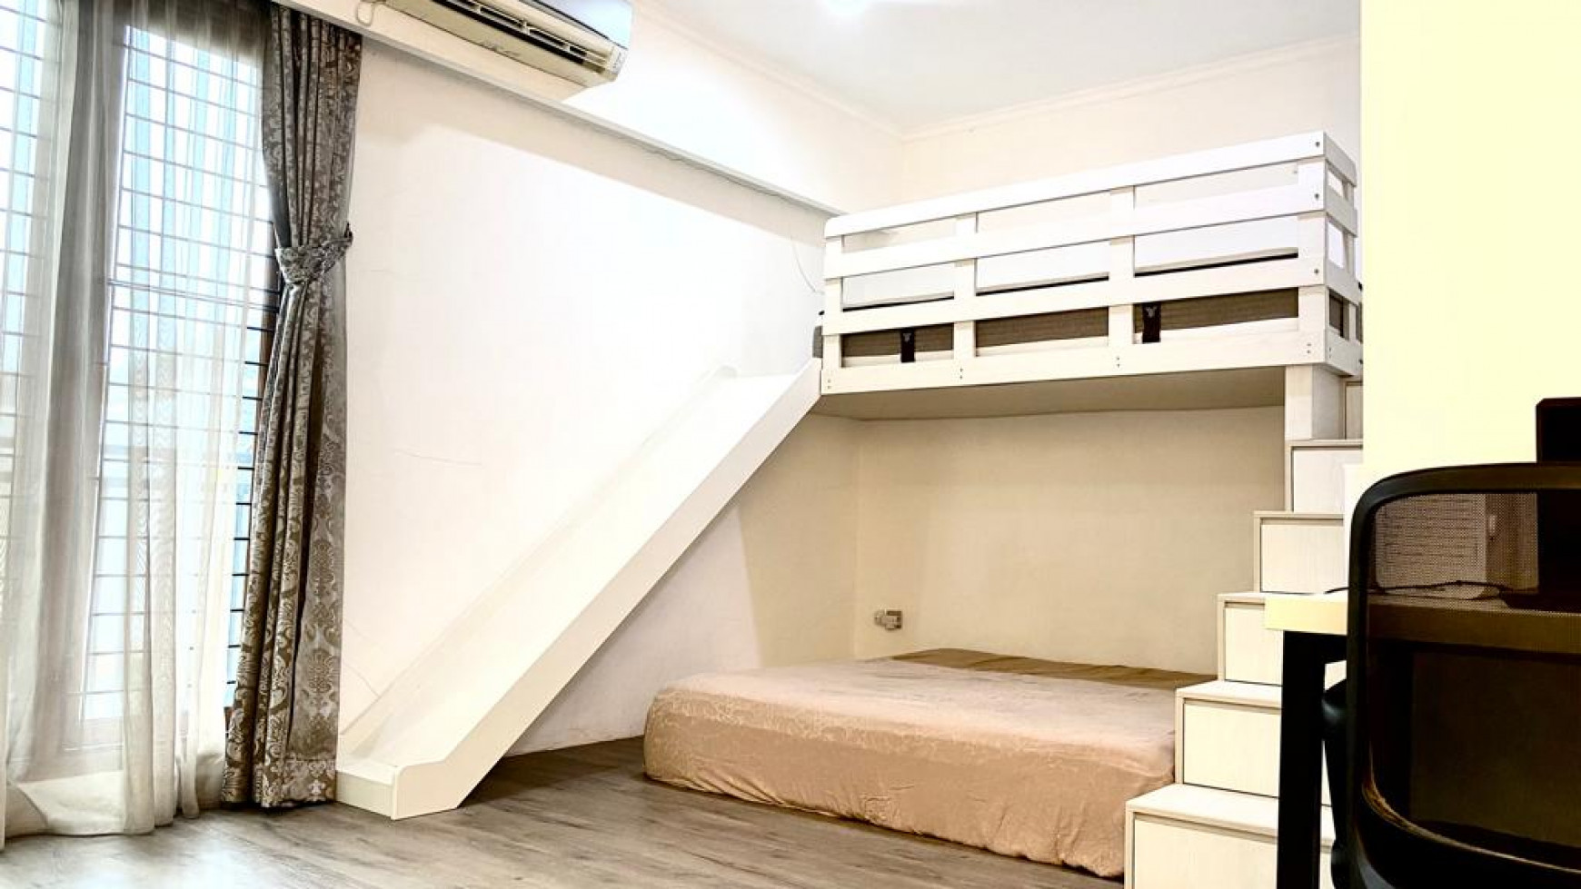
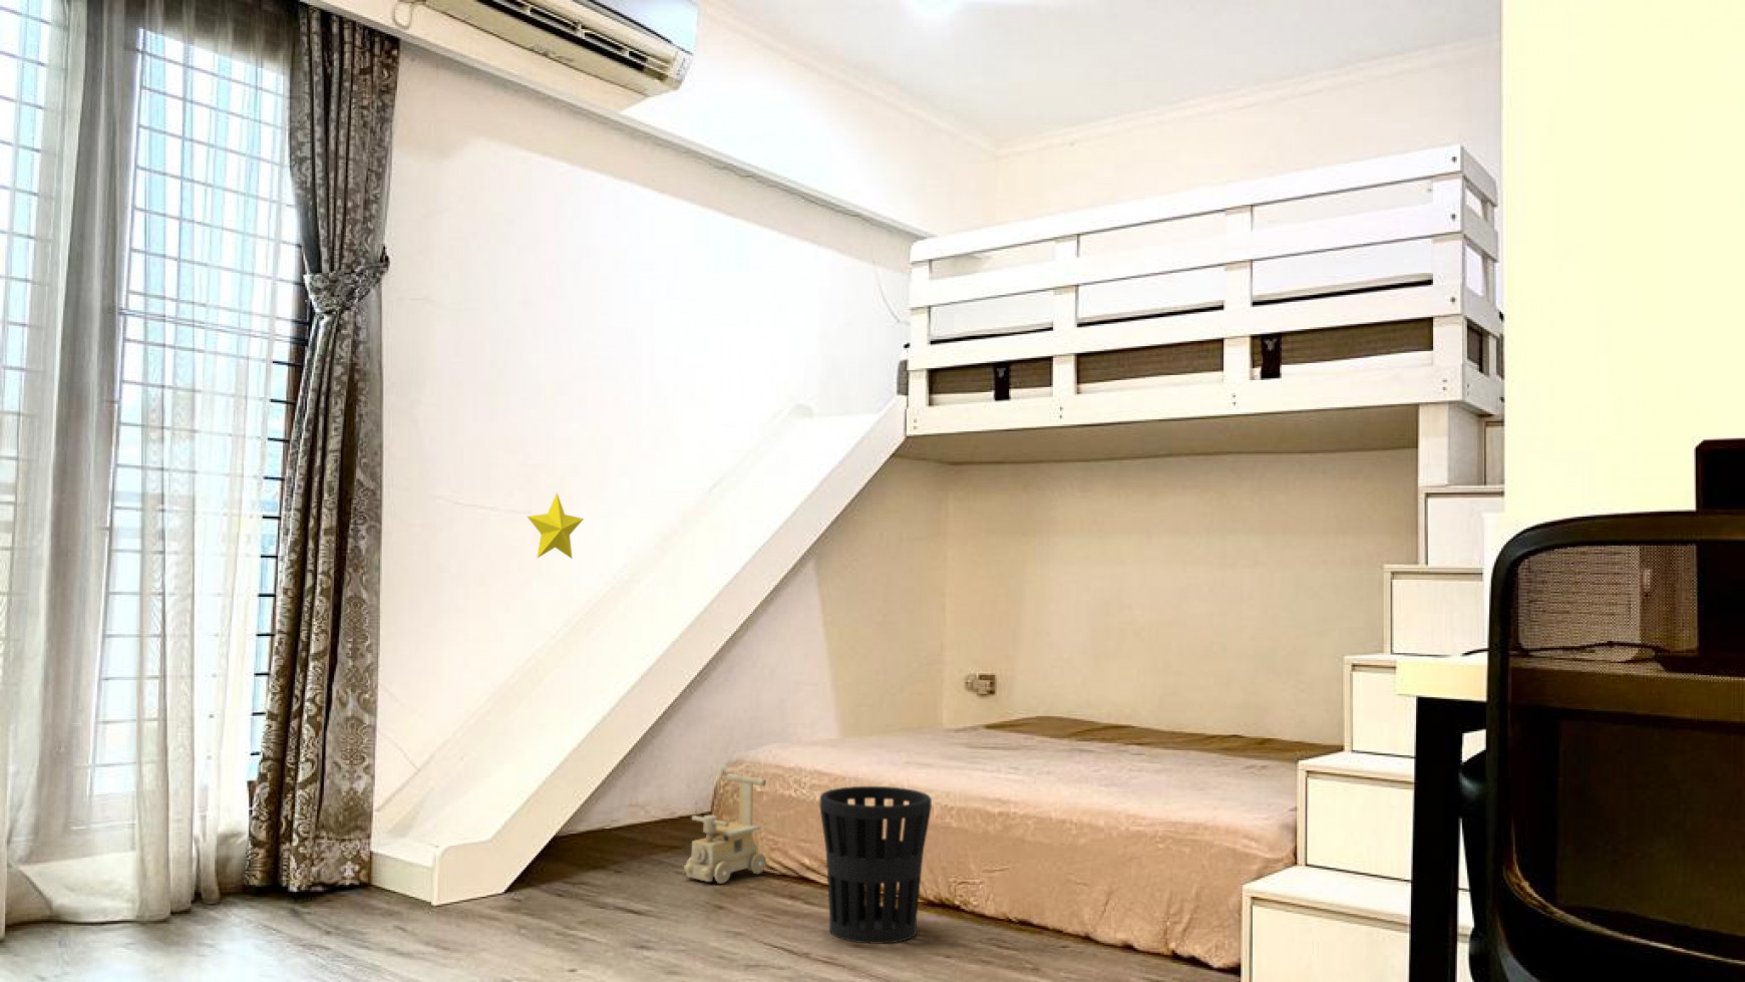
+ decorative star (556, 525)
+ toy train (724, 827)
+ wastebasket (874, 862)
